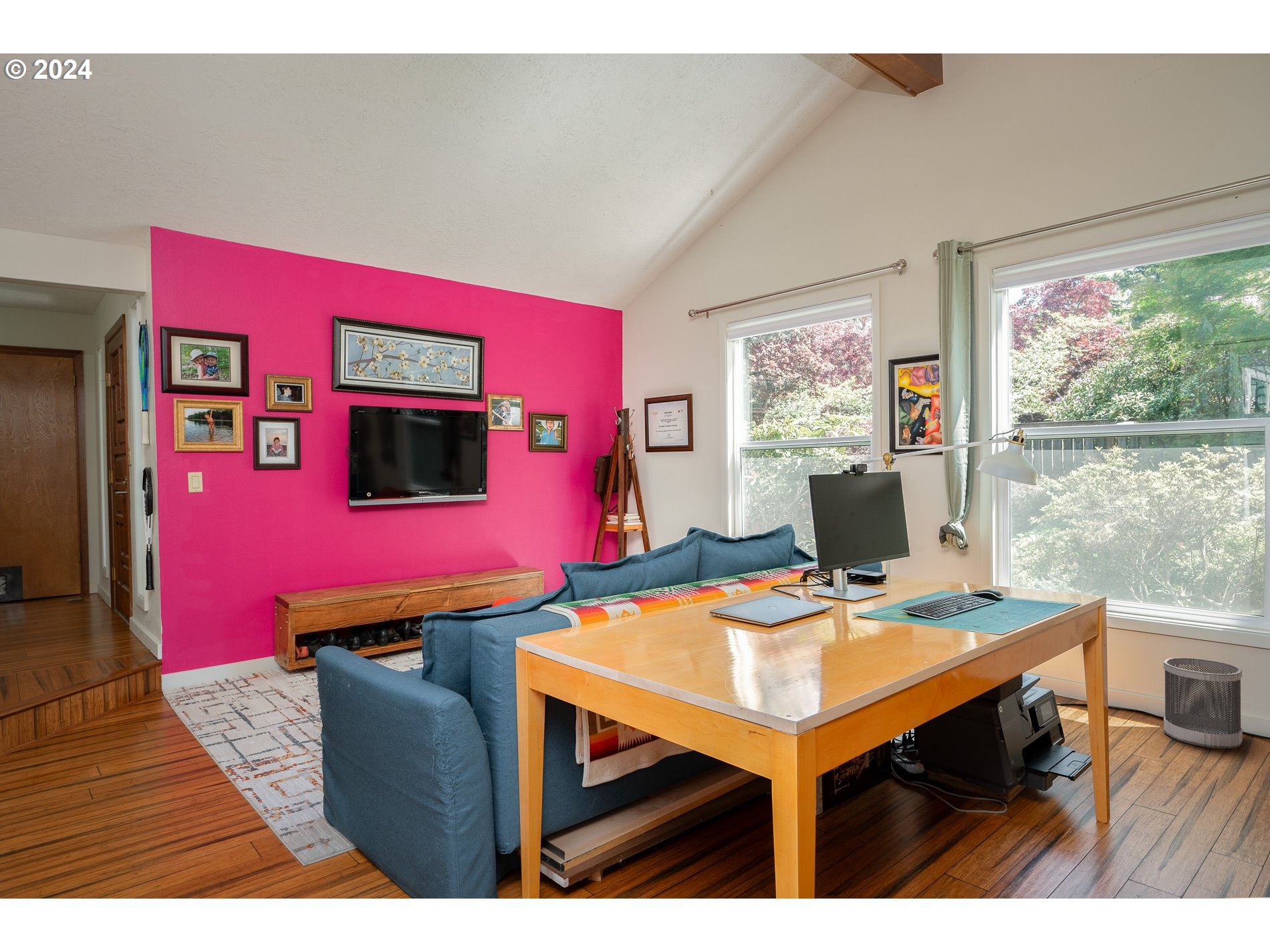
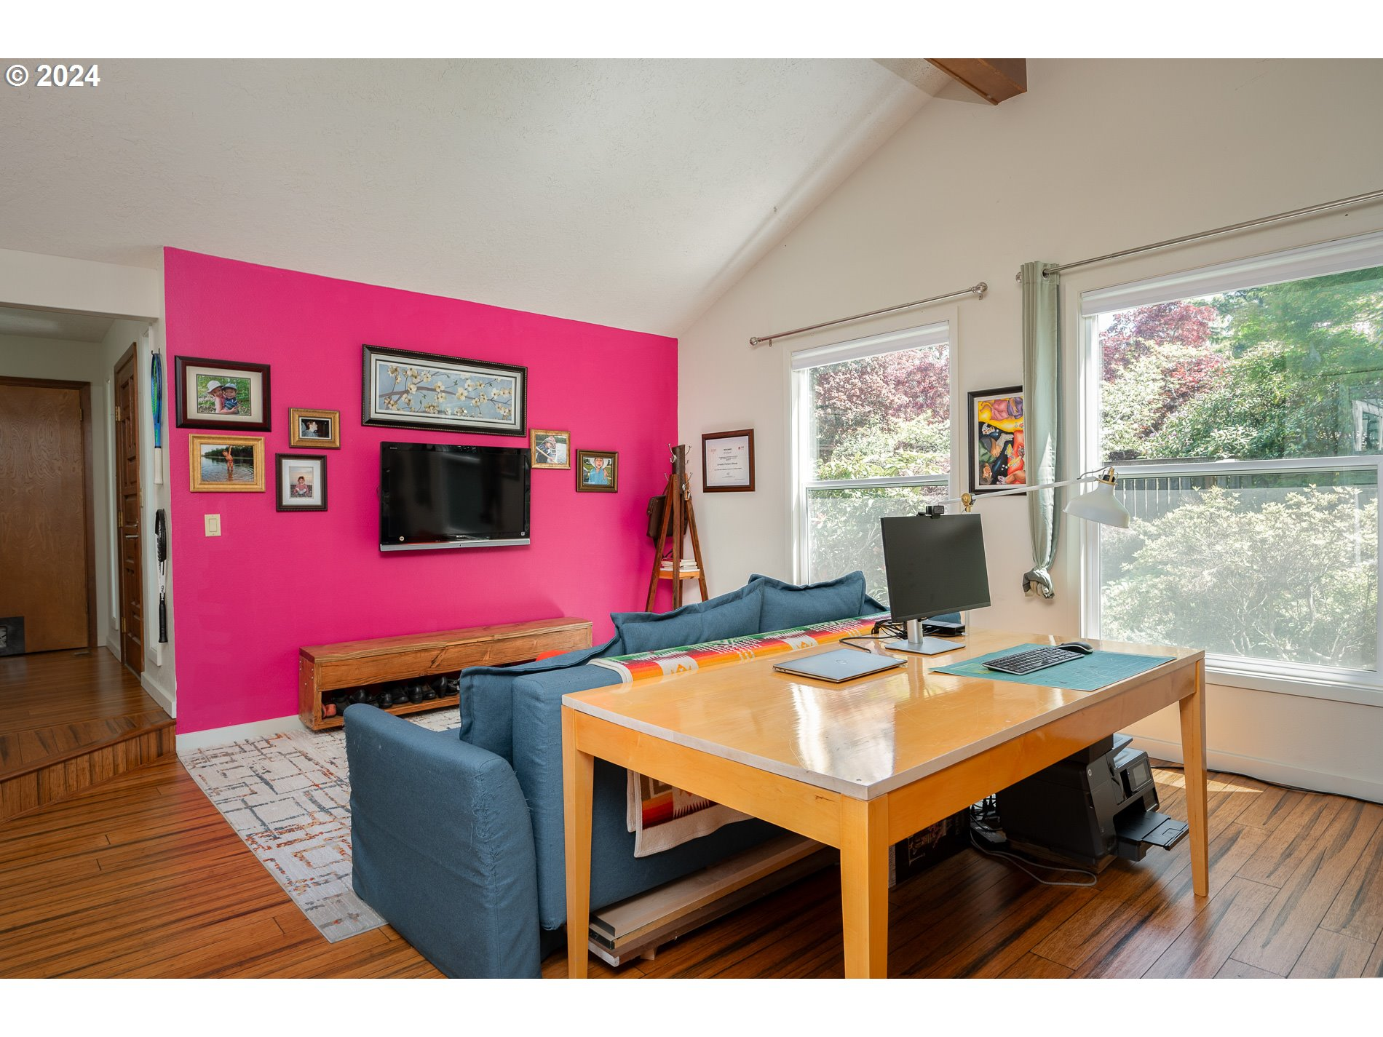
- wastebasket (1202, 701)
